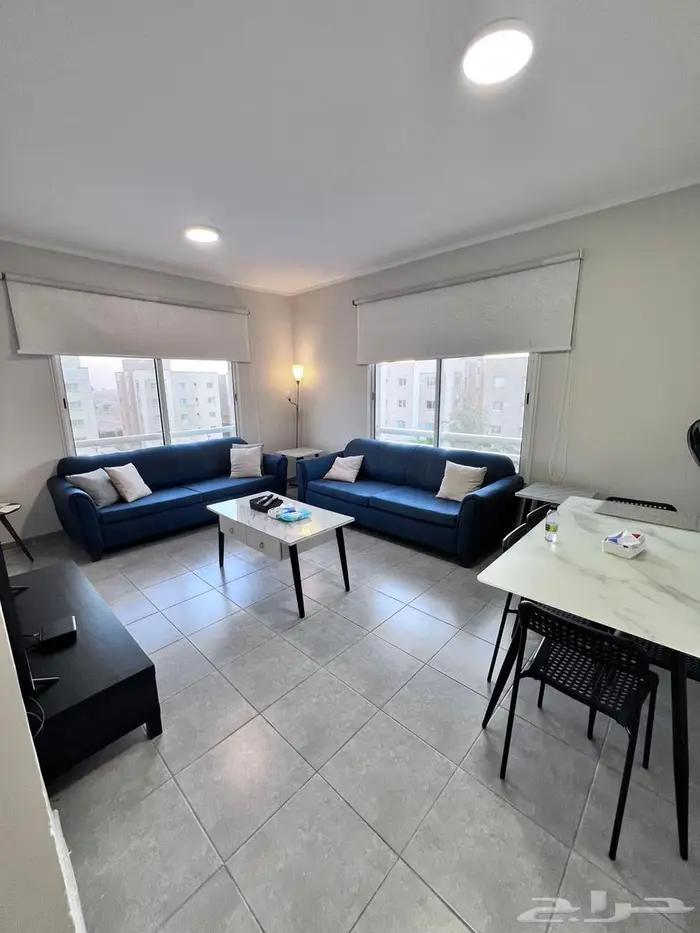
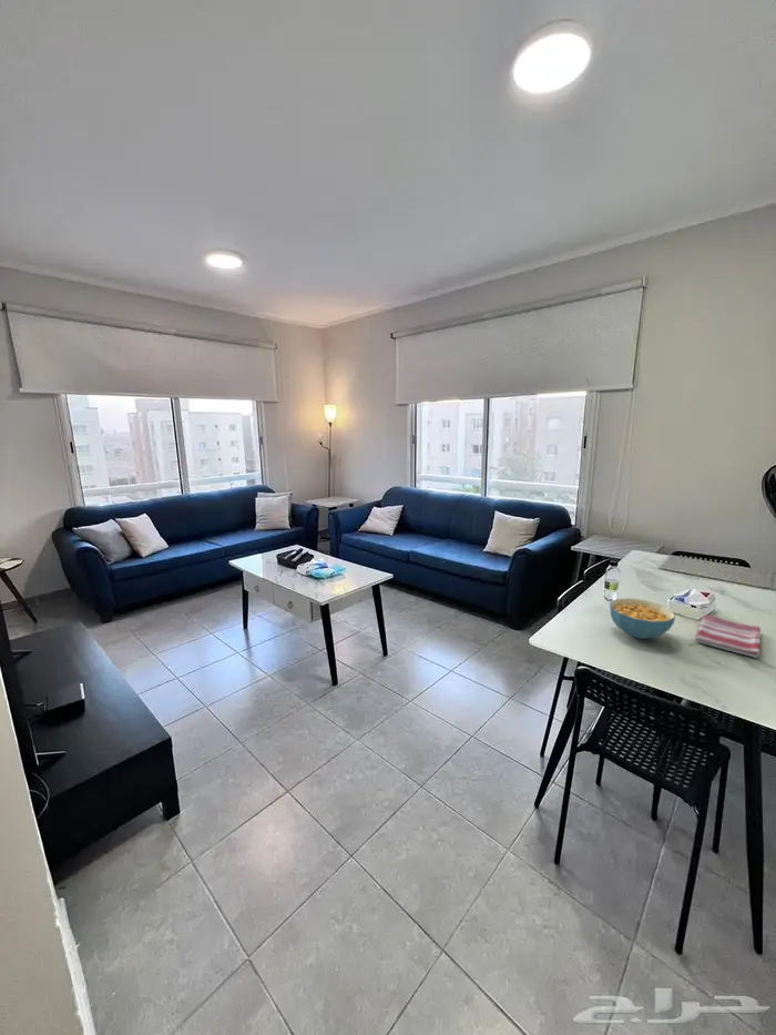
+ dish towel (728, 633)
+ cereal bowl (640, 621)
